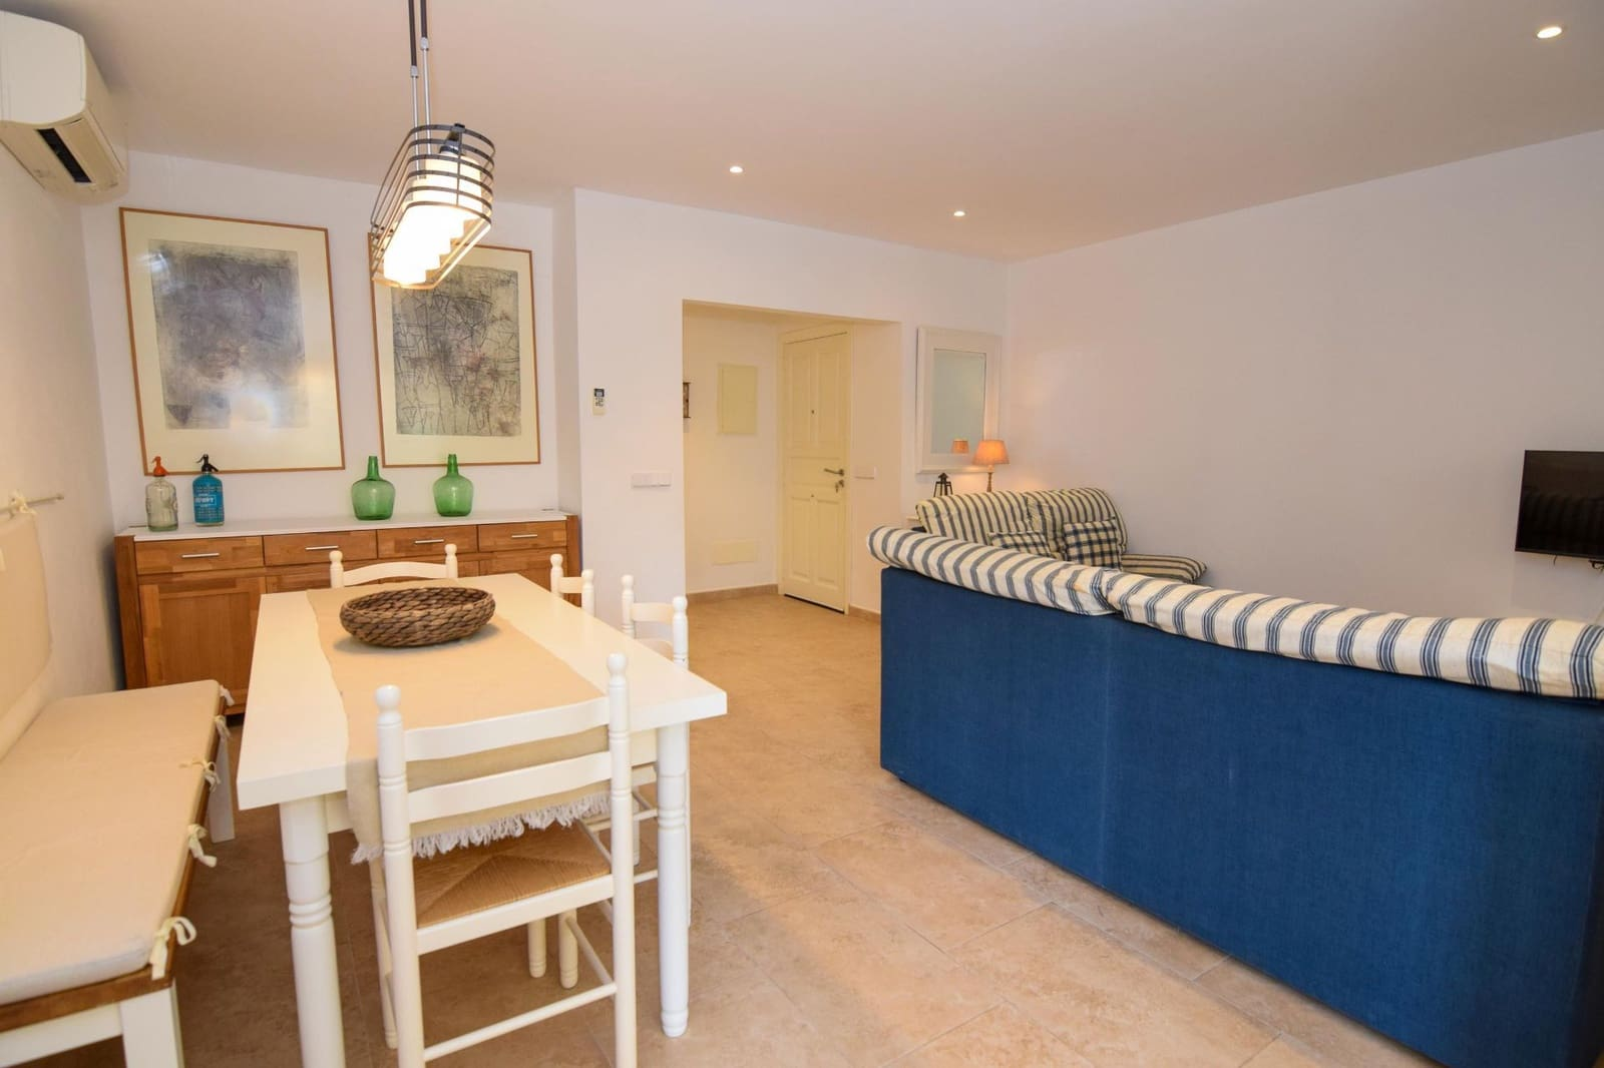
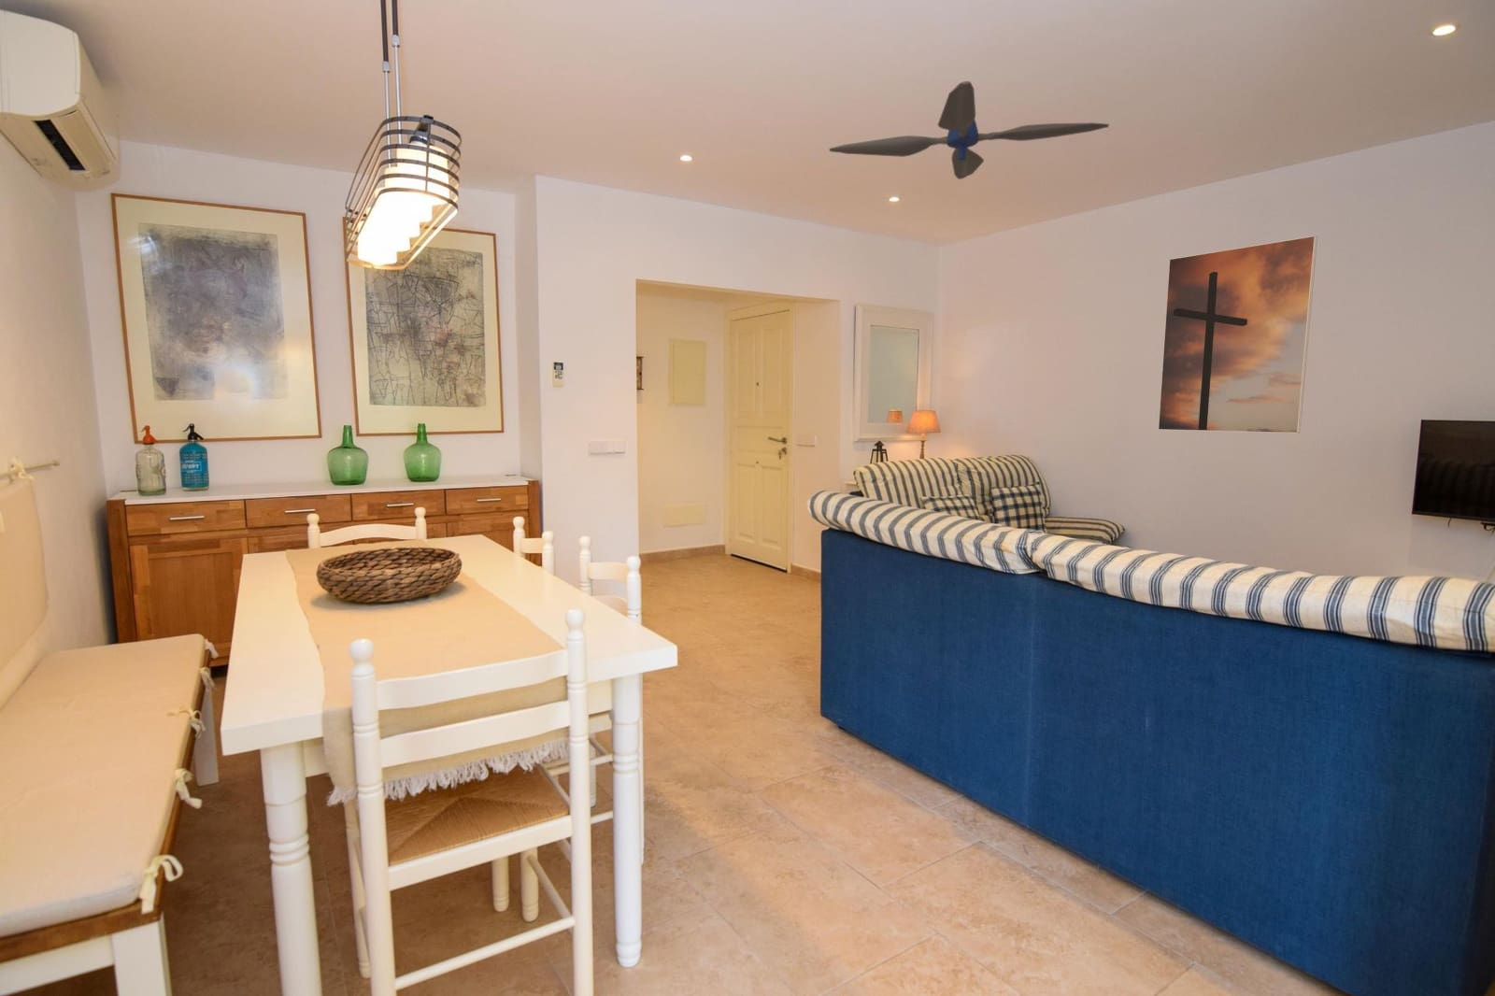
+ ceiling fan (963, 135)
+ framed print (1230, 341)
